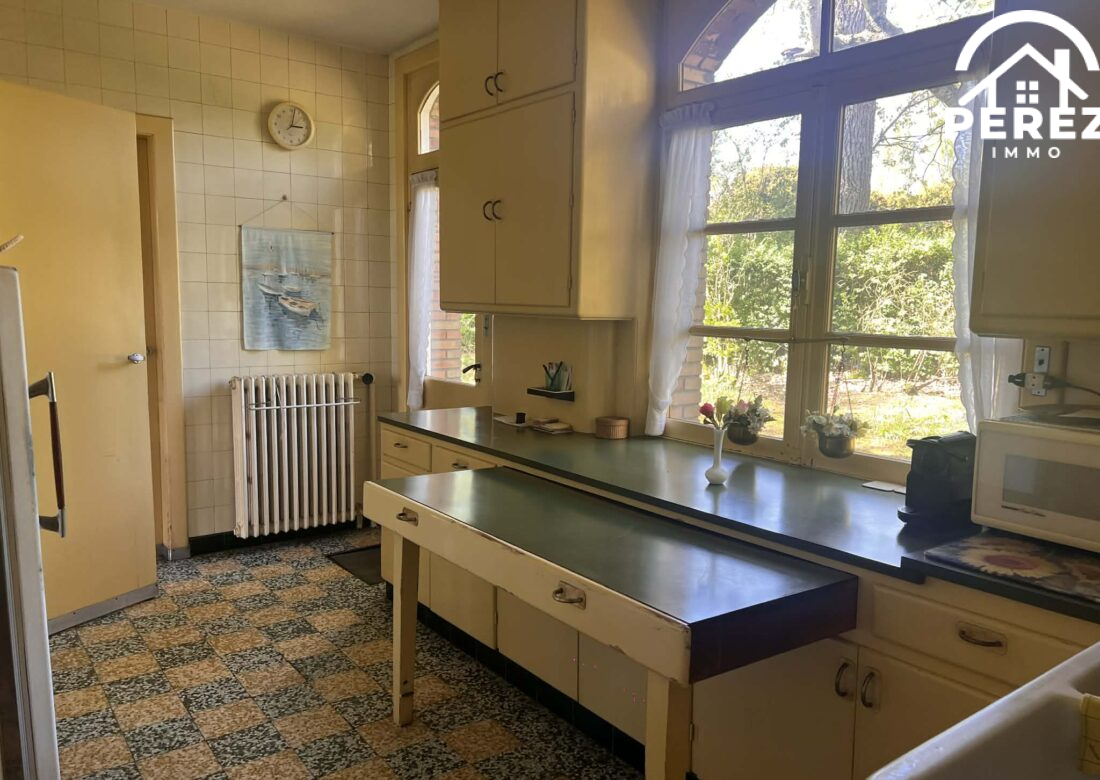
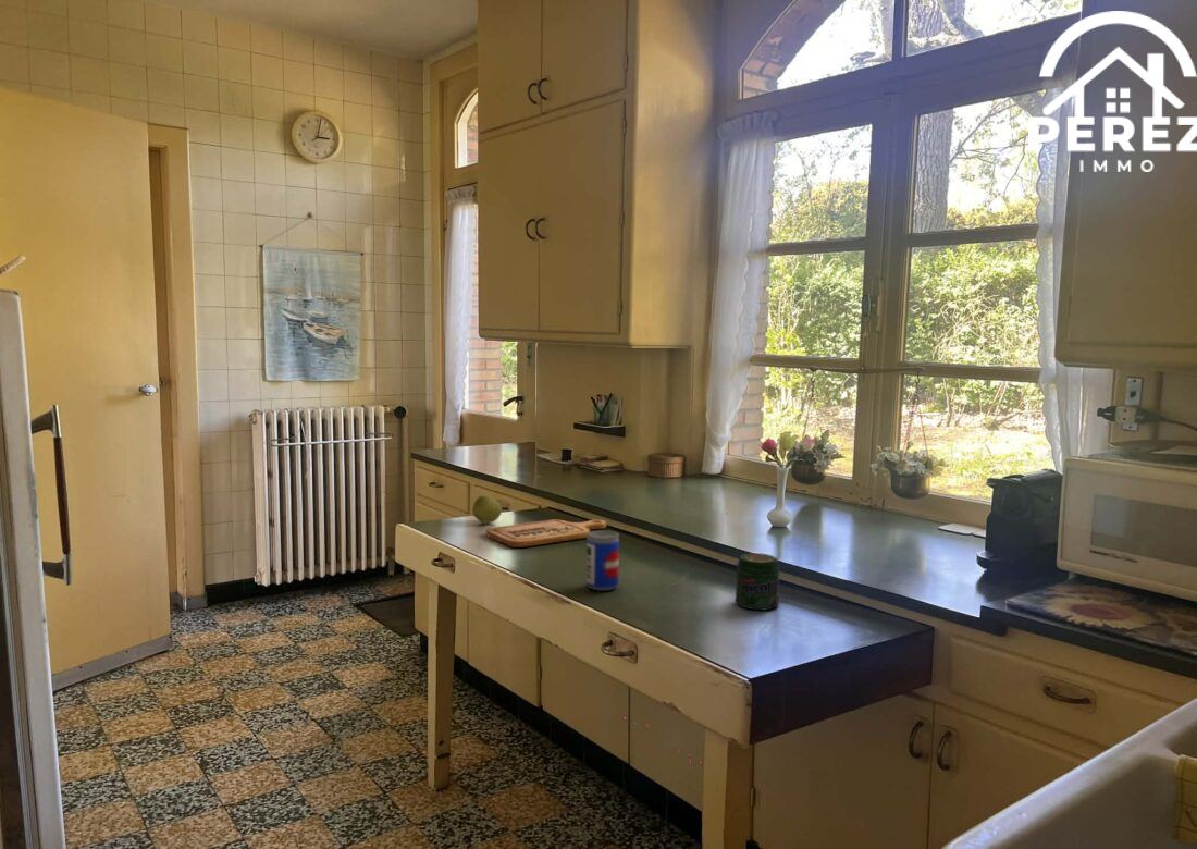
+ beer can (602, 561)
+ cutting board (553, 530)
+ jar (757, 580)
+ apple (486, 508)
